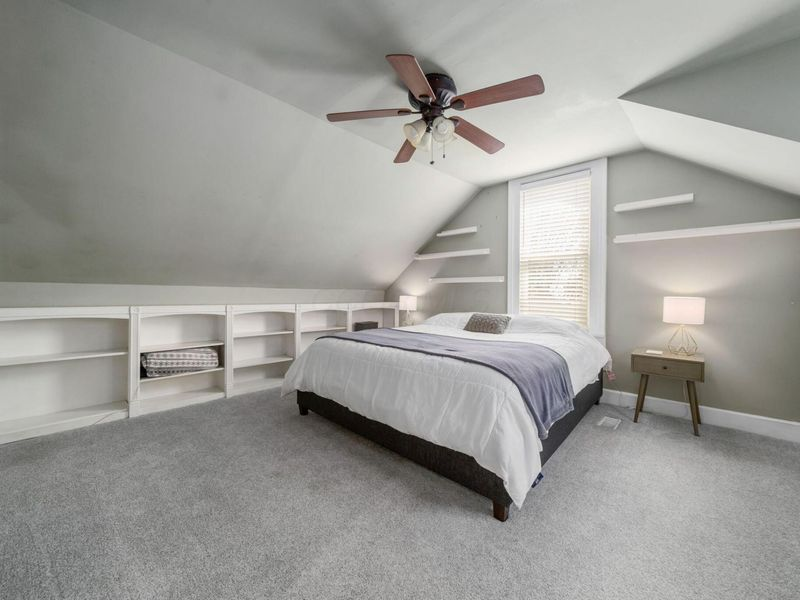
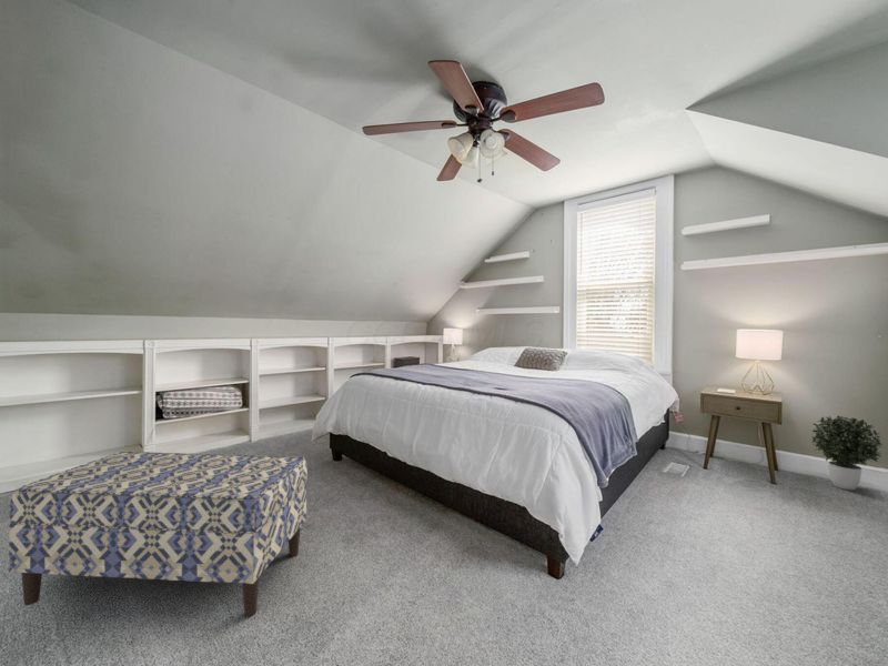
+ bench (176, 523)
+ potted plant (846, 452)
